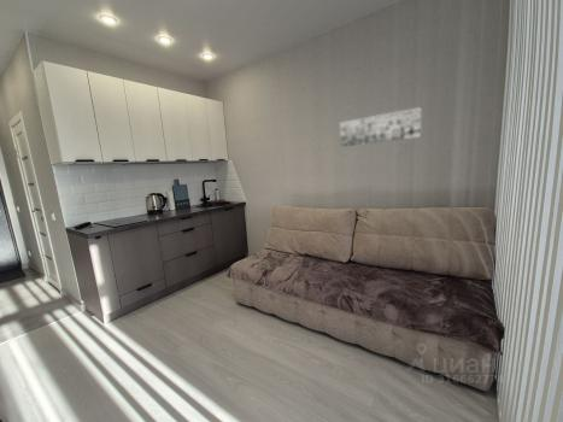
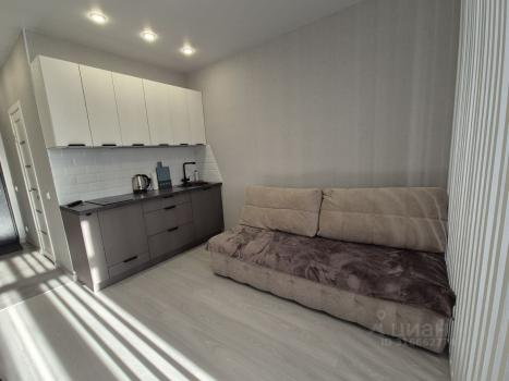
- wall art (376, 129)
